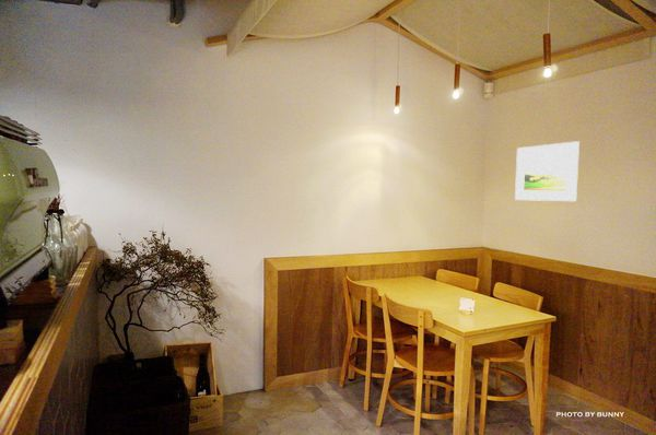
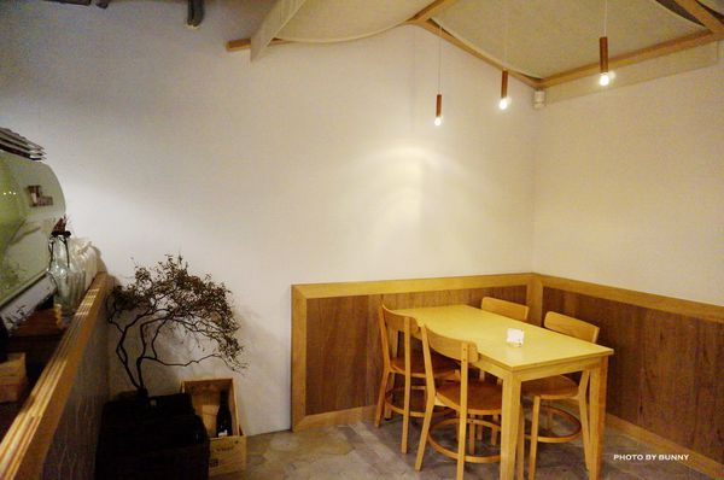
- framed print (544, 173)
